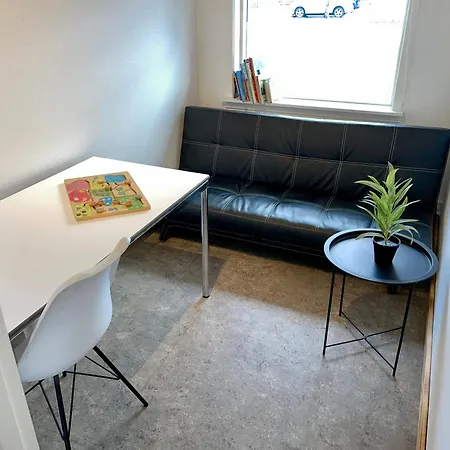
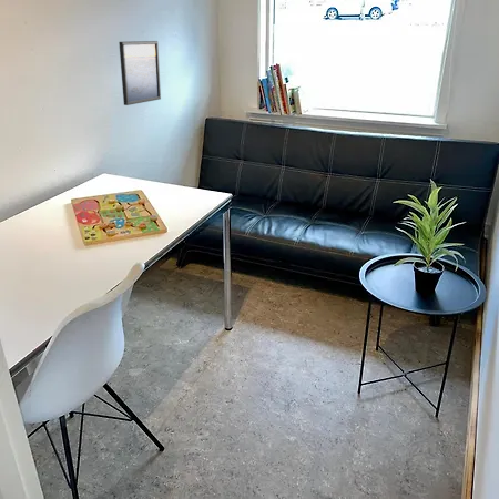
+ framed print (141, 72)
